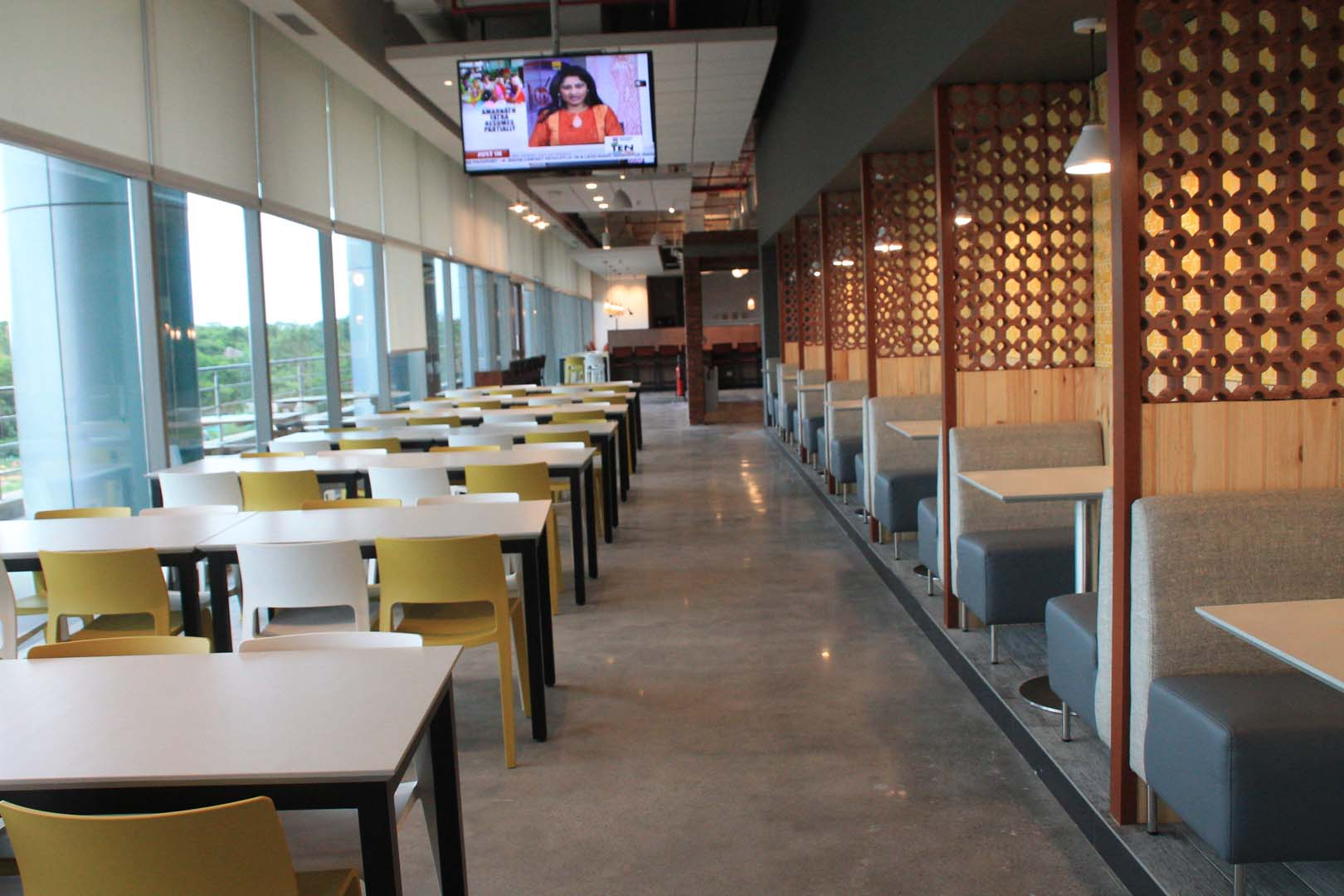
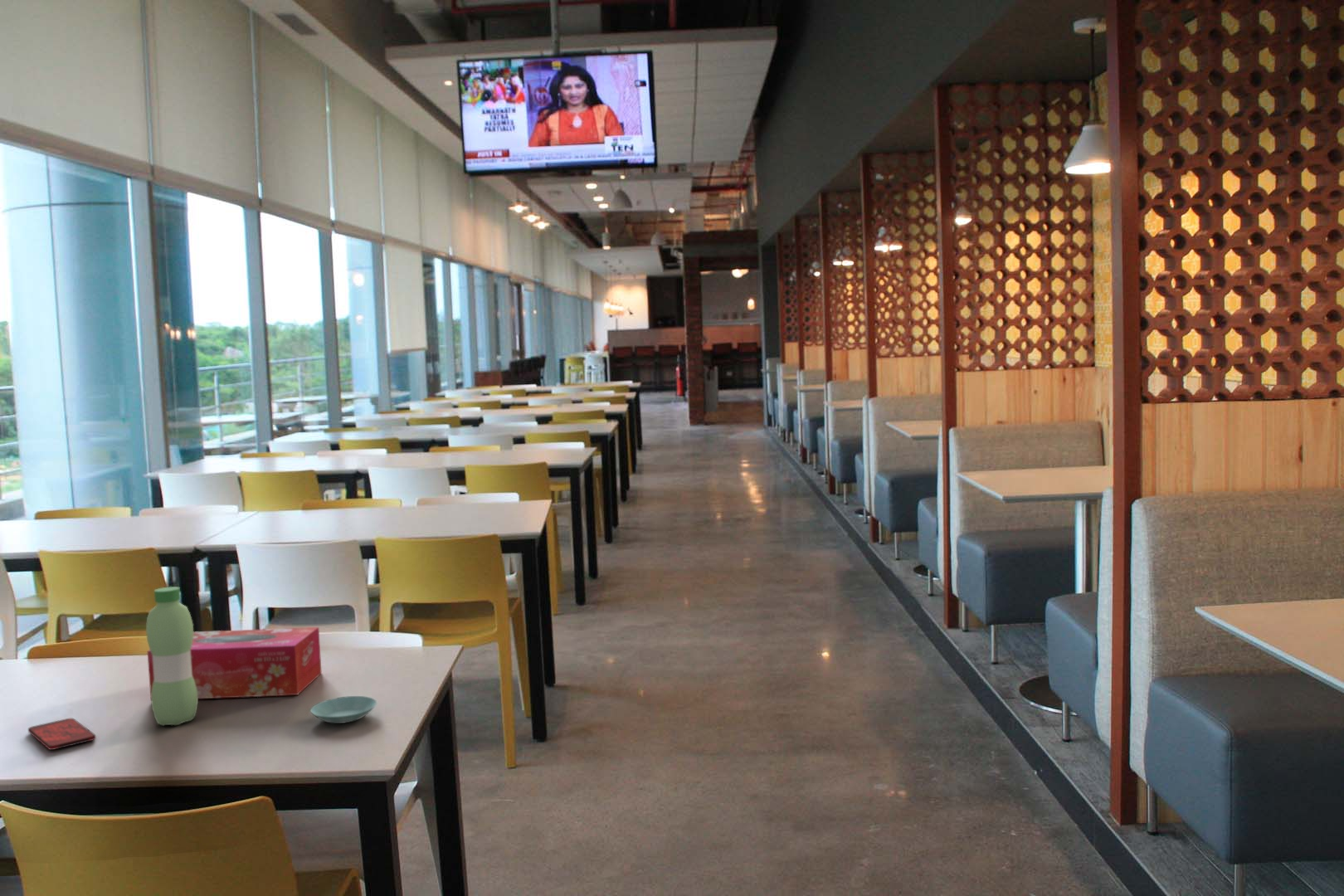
+ smartphone (61, 733)
+ saucer (343, 711)
+ water bottle (171, 655)
+ tissue box (237, 662)
